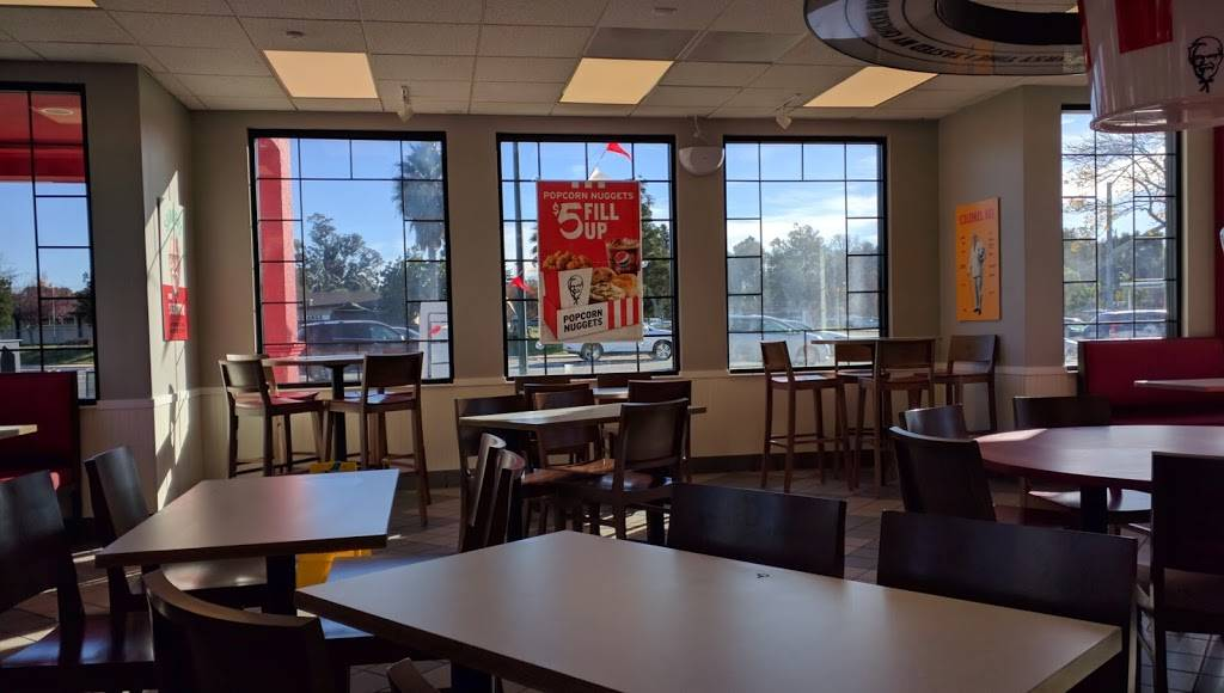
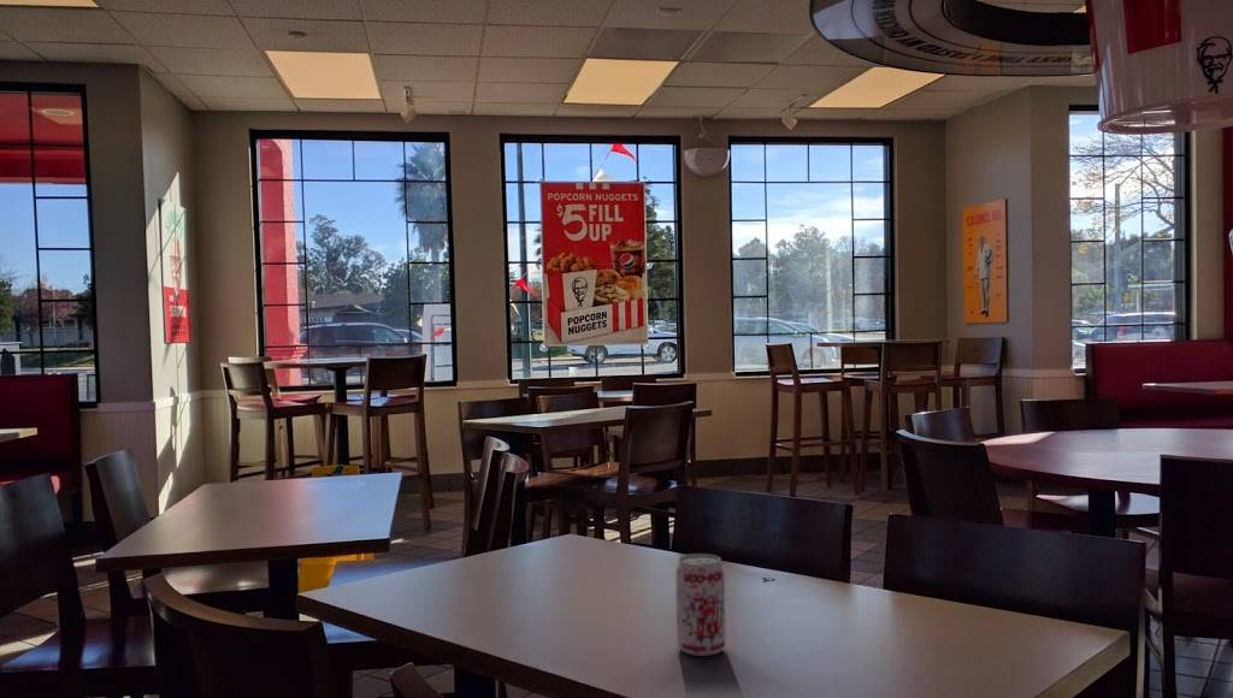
+ beverage can (700, 603)
